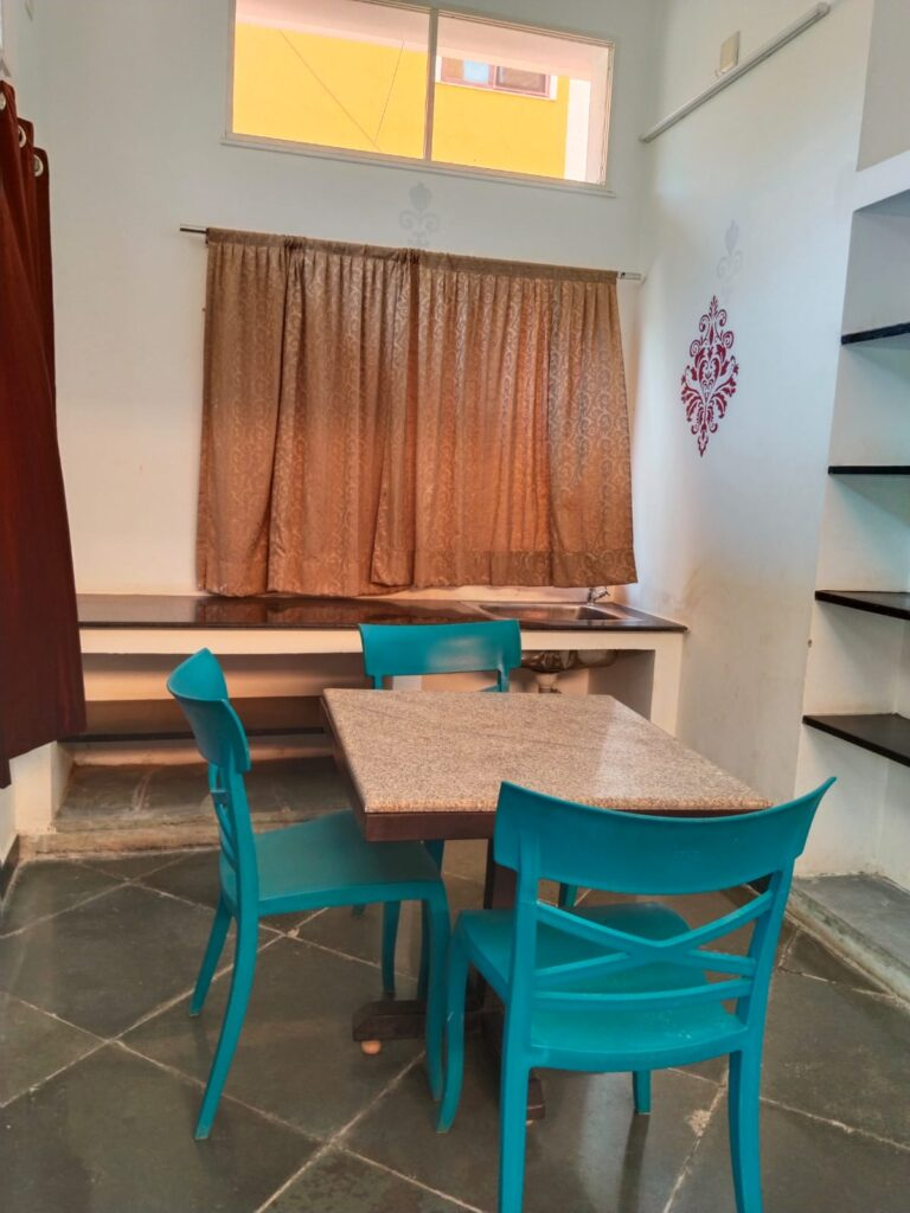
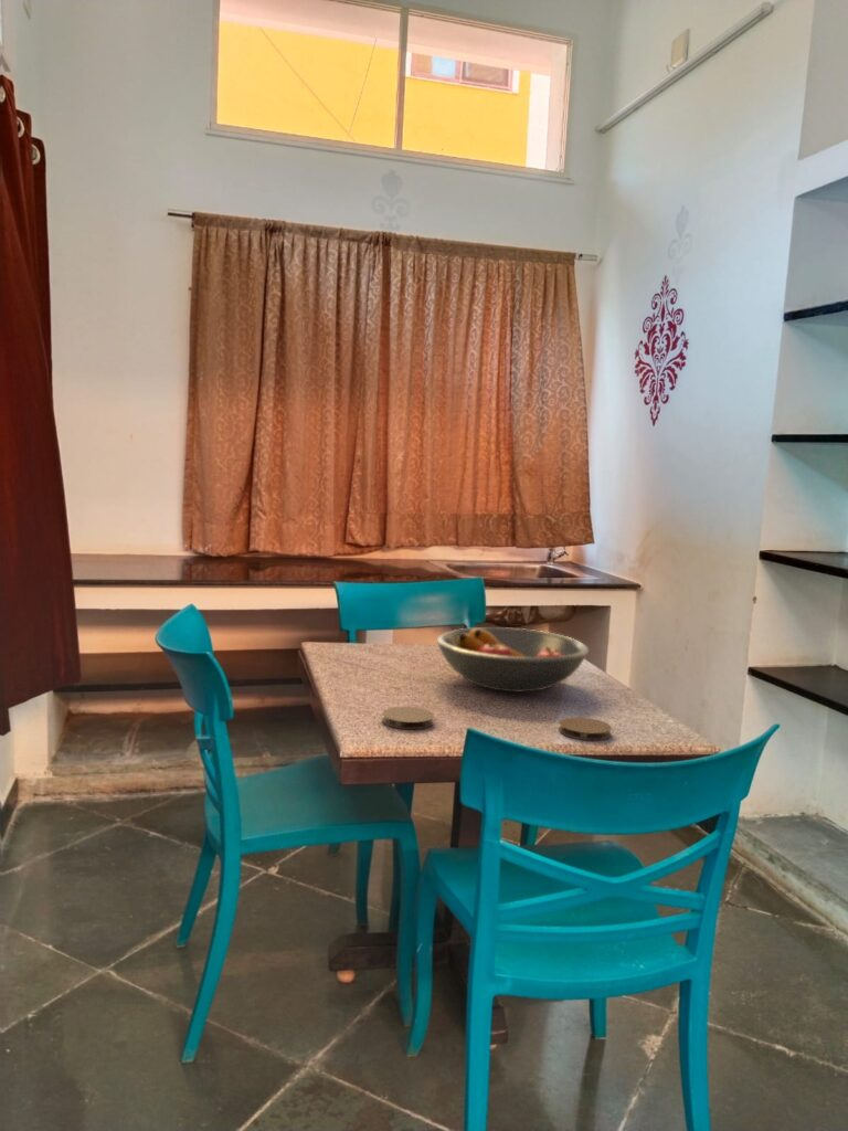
+ coaster (584, 728)
+ coaster (407, 717)
+ fruit bowl (511, 657)
